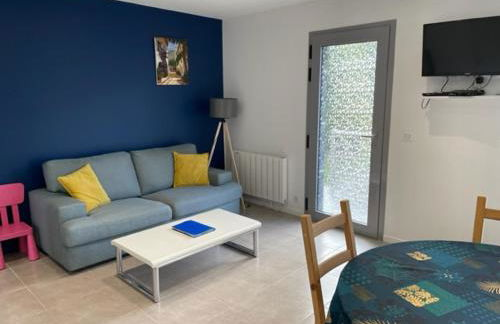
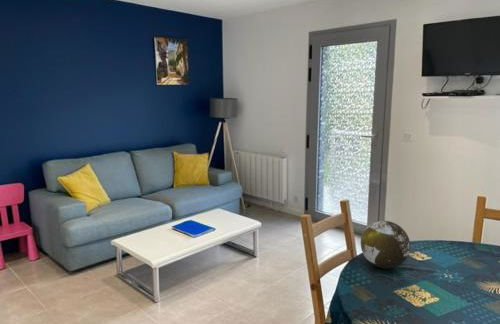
+ decorative orb (384, 244)
